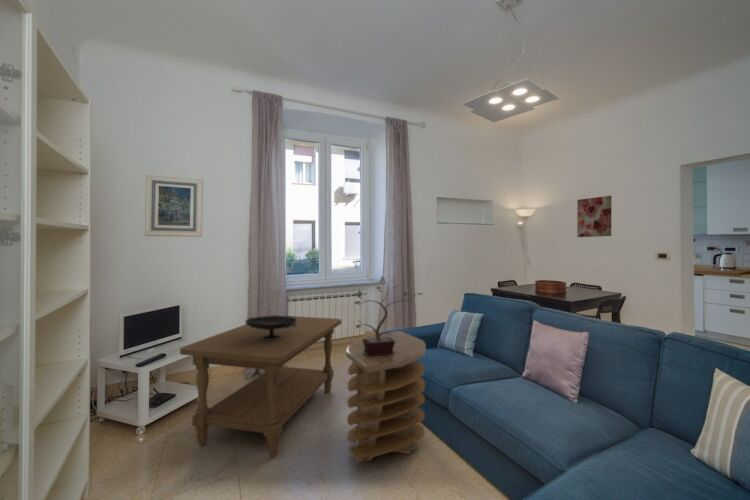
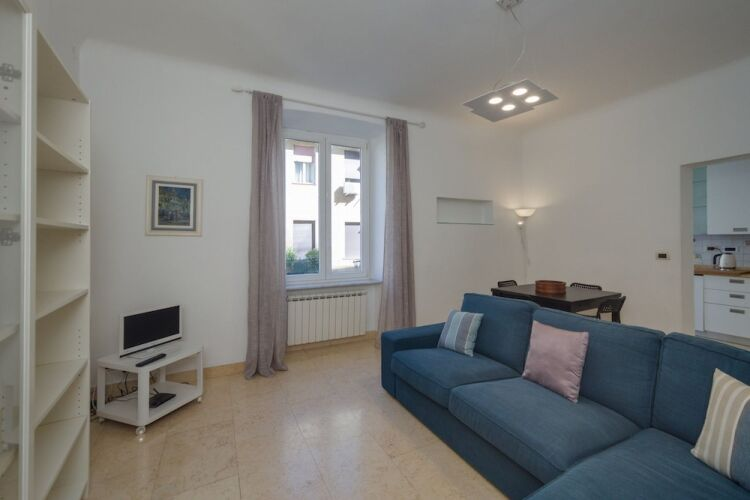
- wall art (593, 217)
- potted plant (386, 314)
- coffee table (274, 372)
- decorative bowl (271, 328)
- side table (386, 397)
